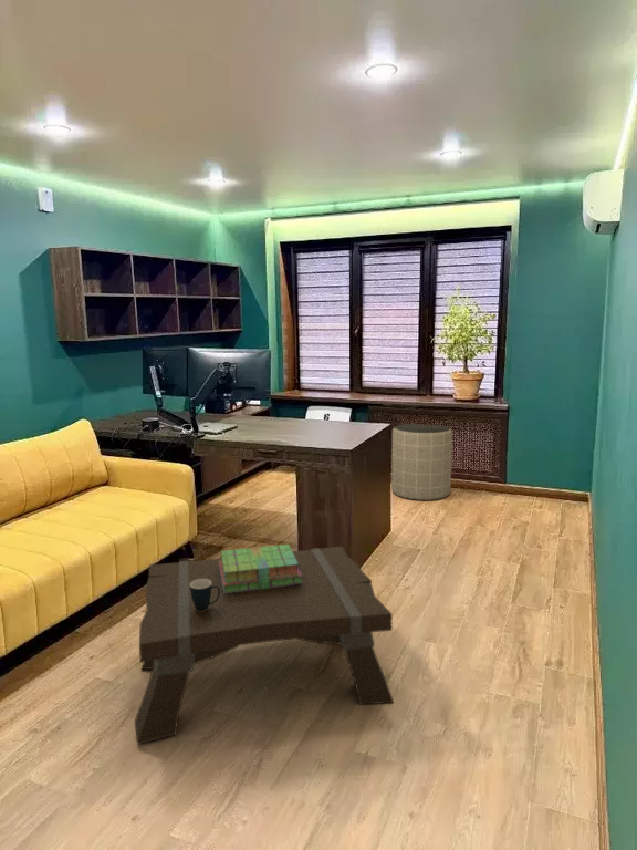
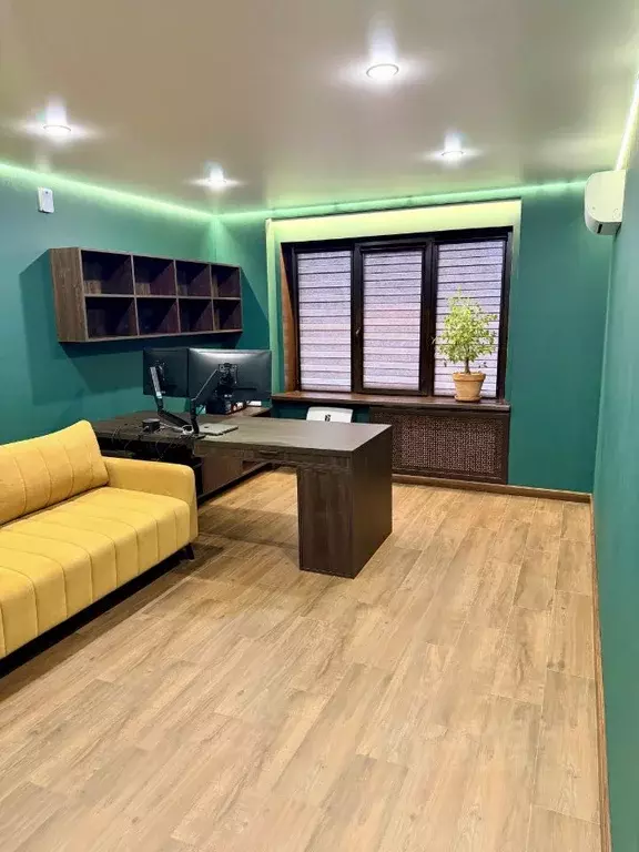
- stack of books (259, 564)
- mug (205, 594)
- trash can (421, 460)
- coffee table (260, 631)
